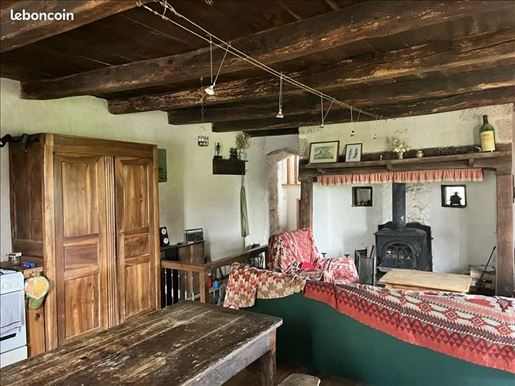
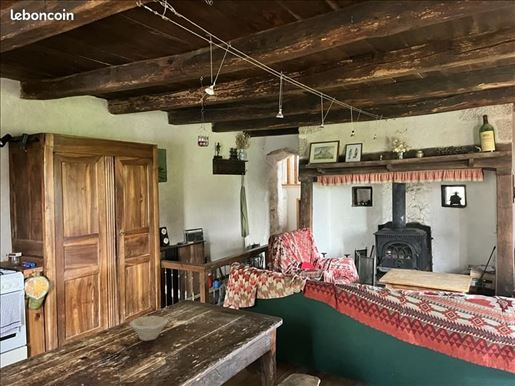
+ bowl (149, 329)
